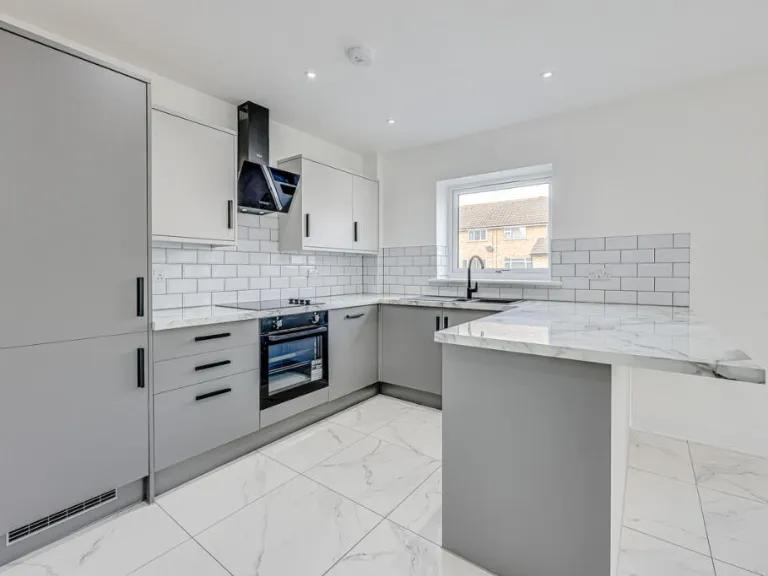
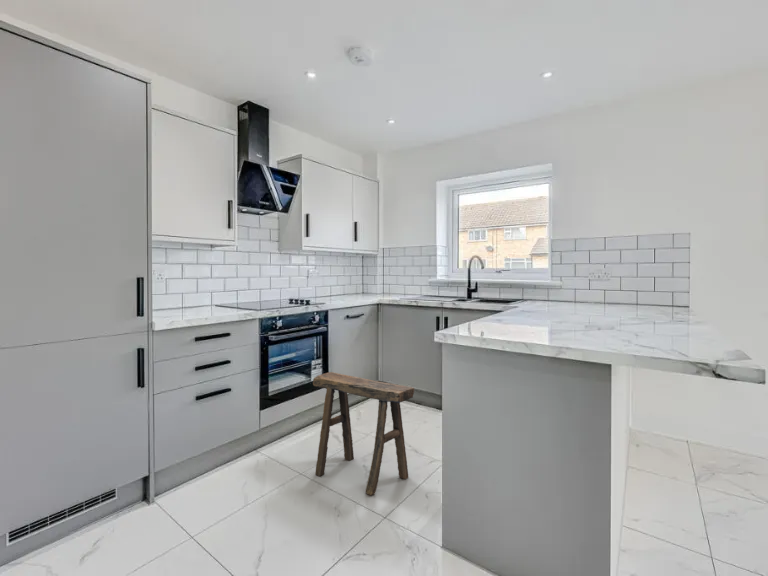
+ stool (350, 427)
